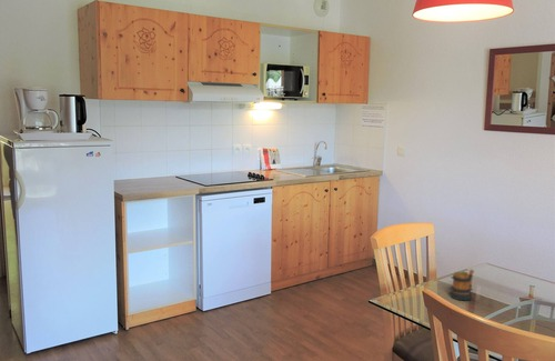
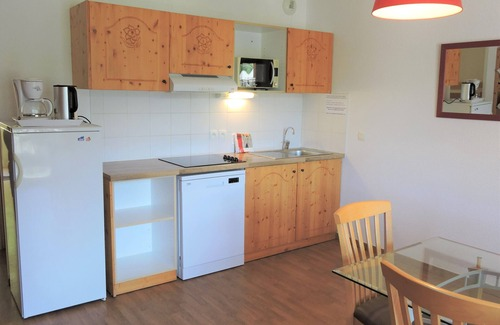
- mug (463, 283)
